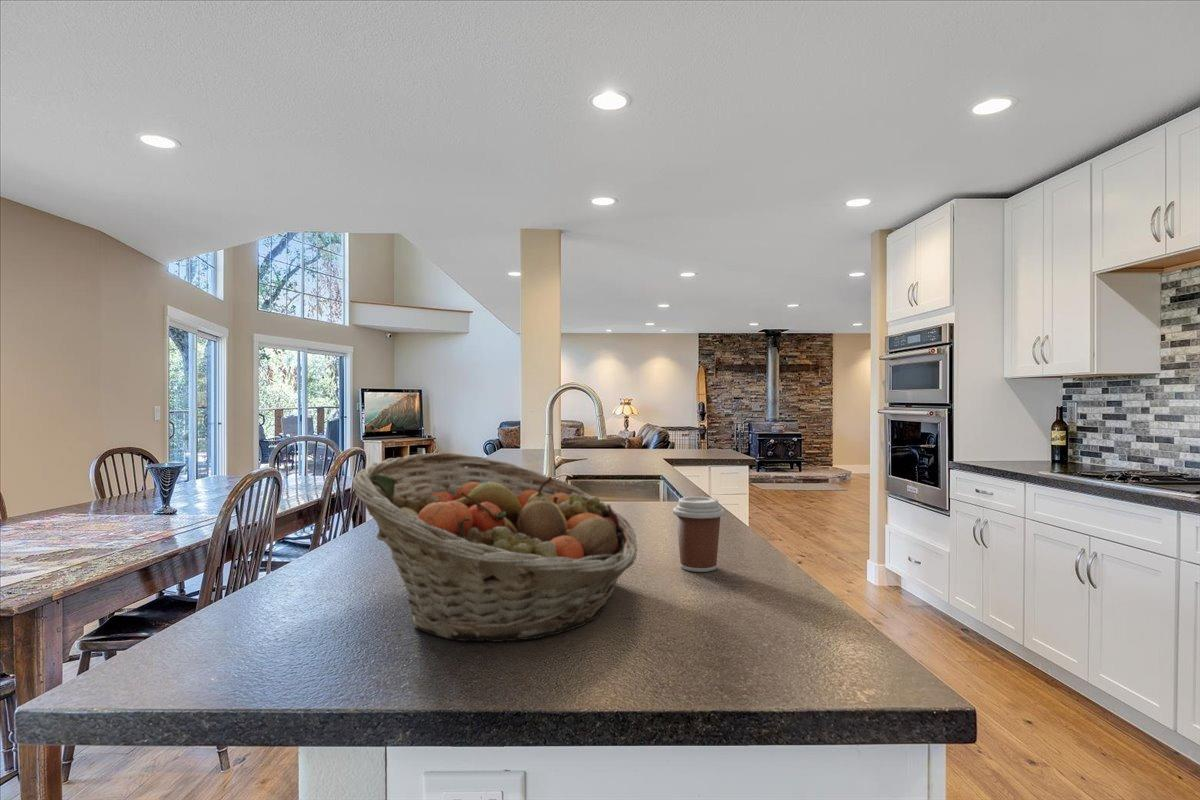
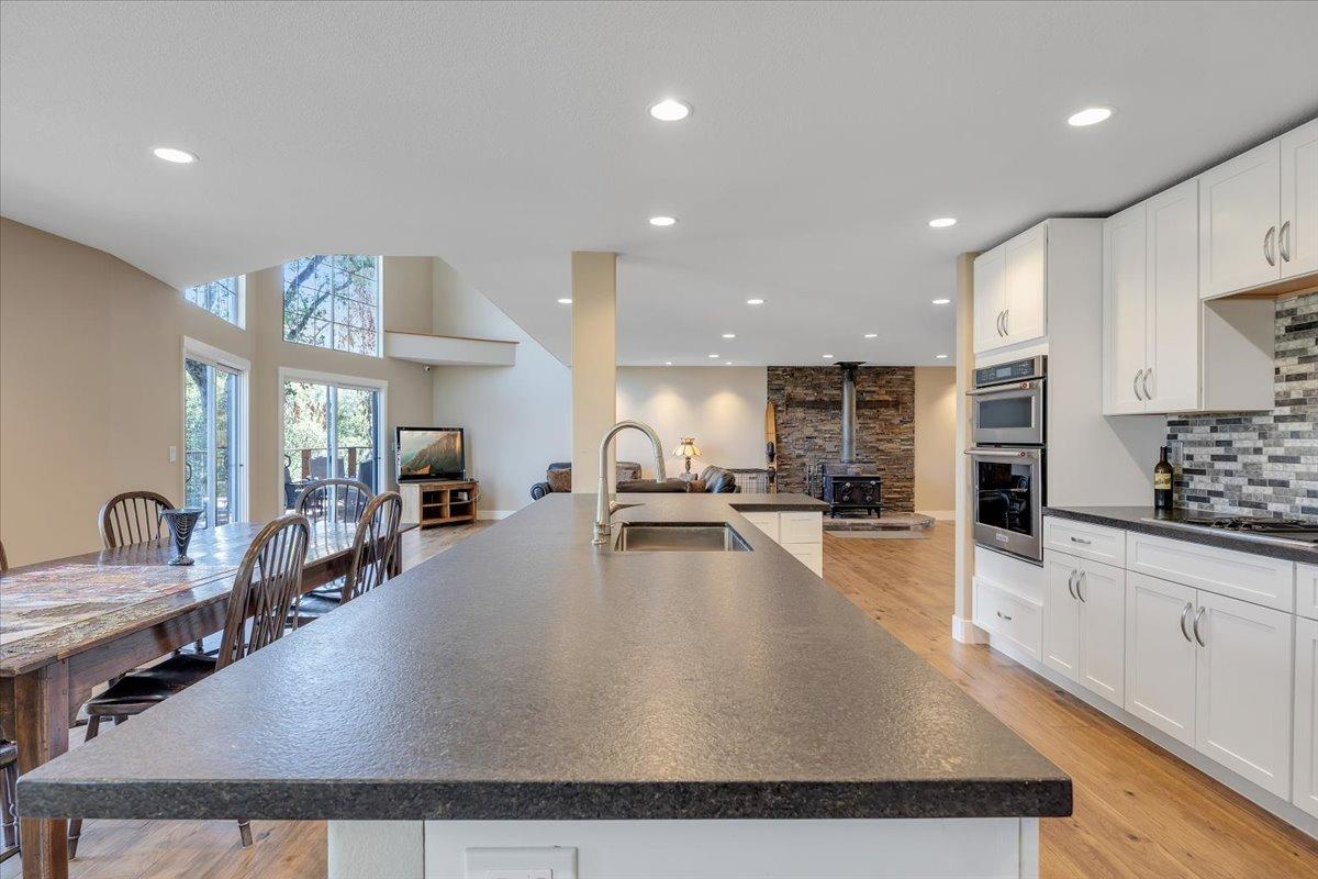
- coffee cup (698, 533)
- fruit basket (506, 528)
